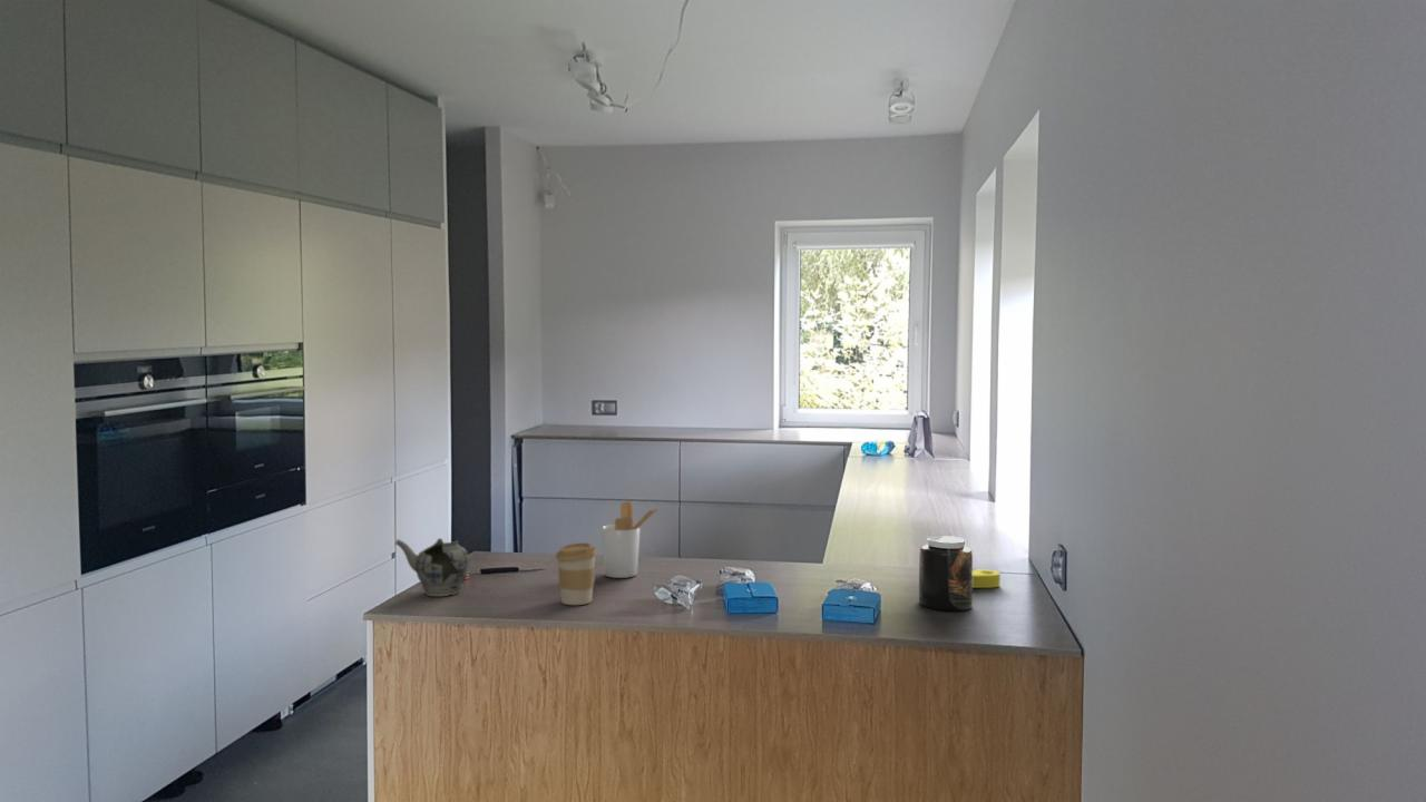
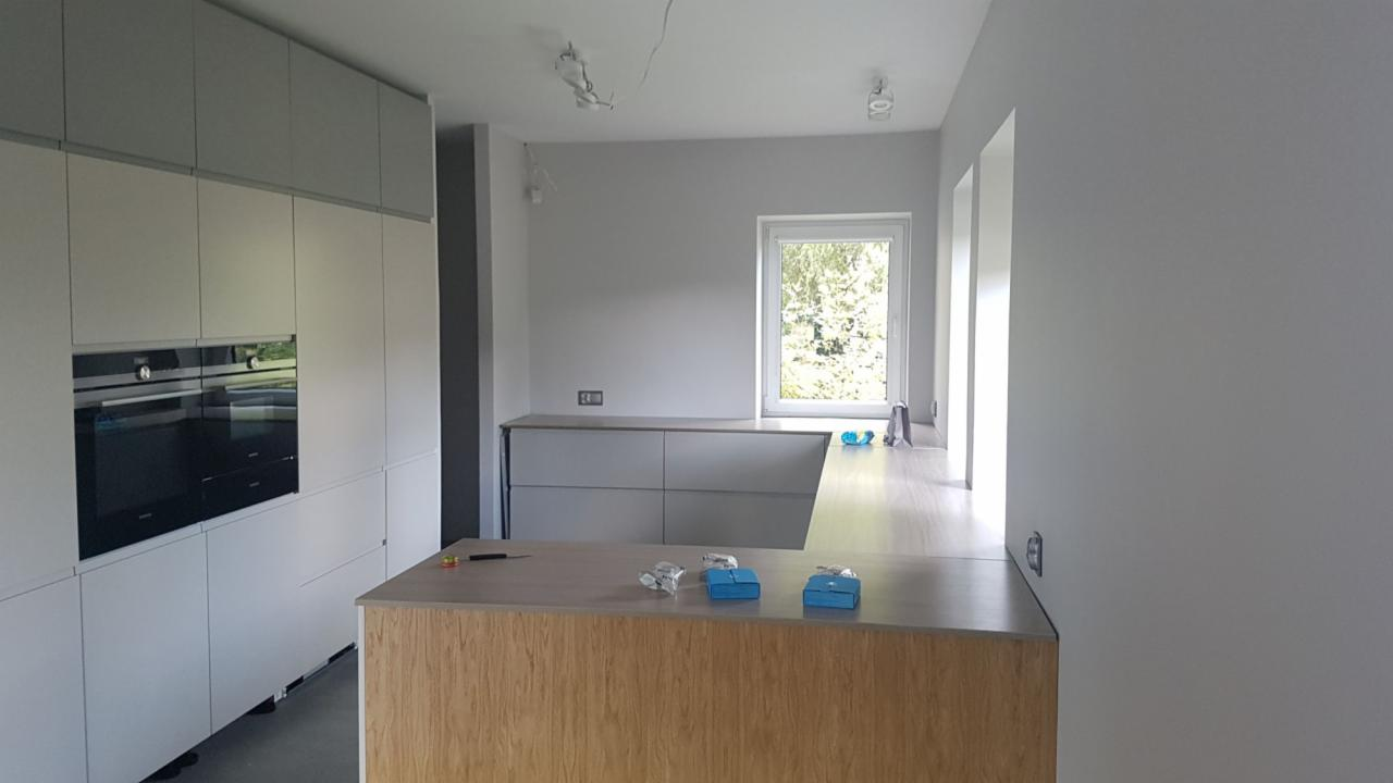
- utensil holder (631, 539)
- jar (945, 571)
- coffee cup (576, 573)
- sponge (975, 578)
- teapot (431, 566)
